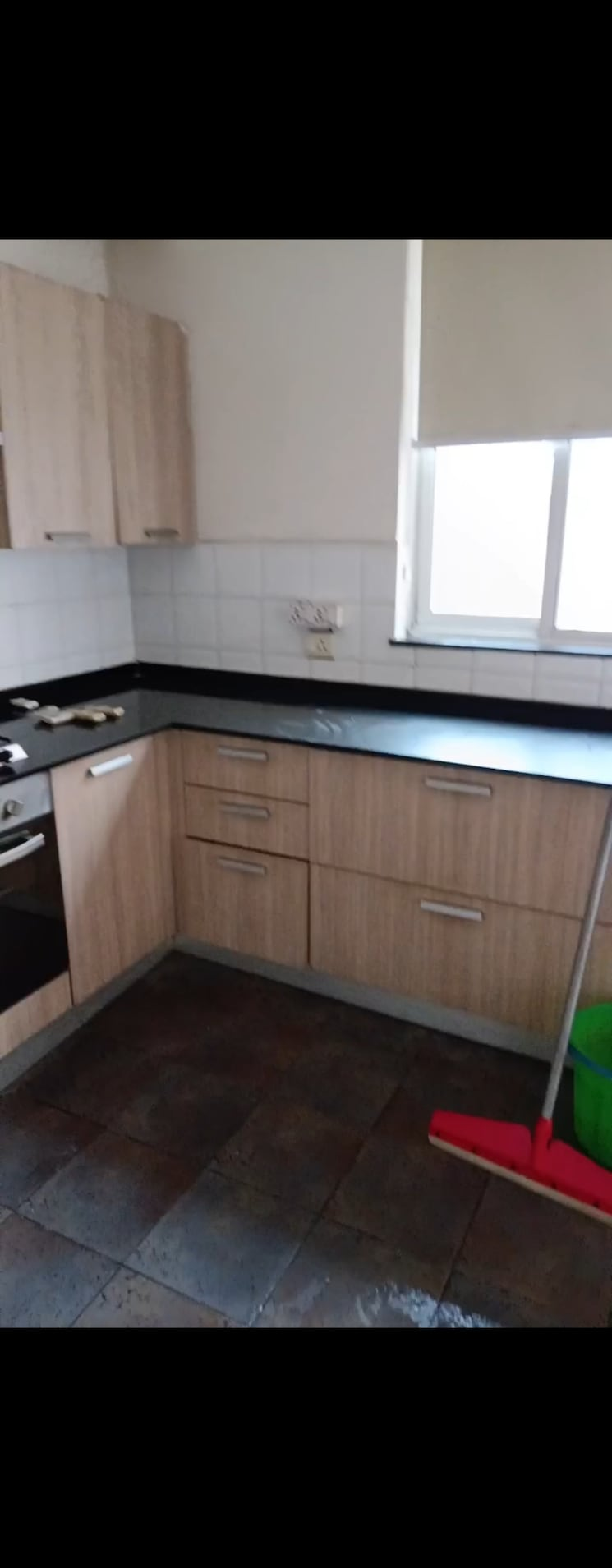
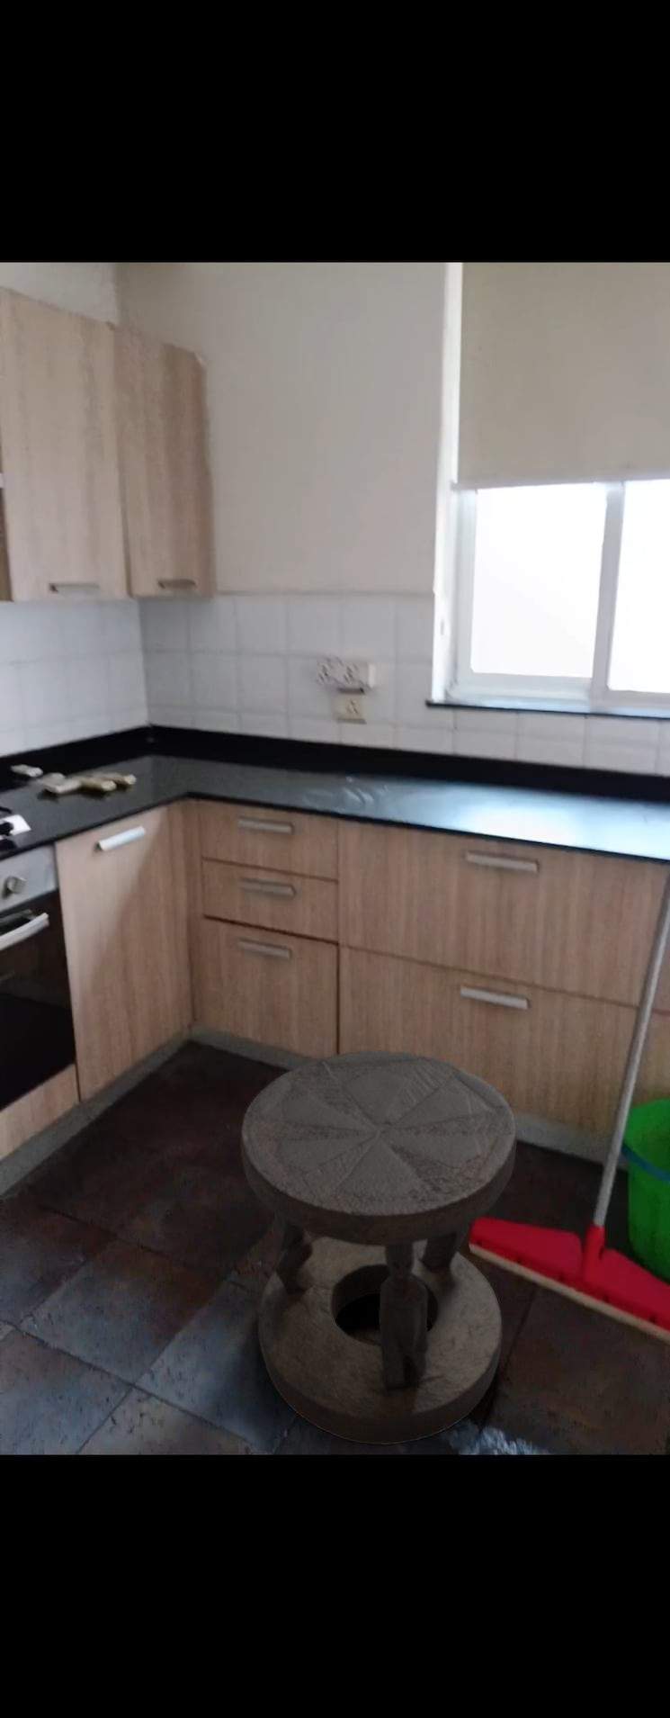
+ stool (376, 1234)
